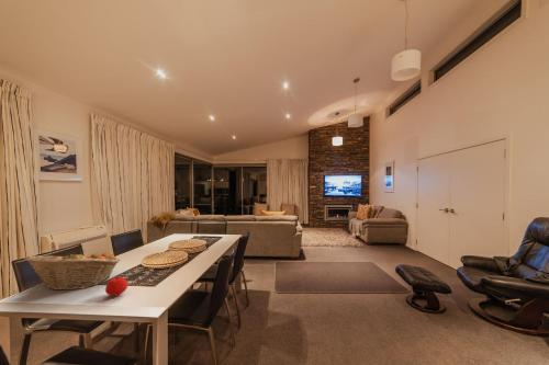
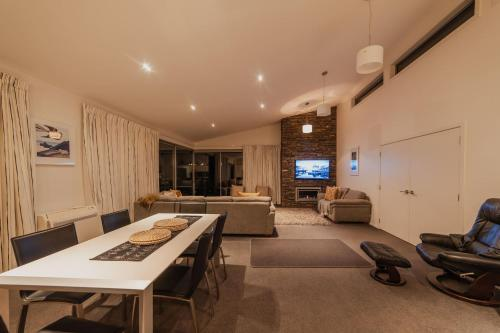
- apple (116, 285)
- fruit basket (76, 265)
